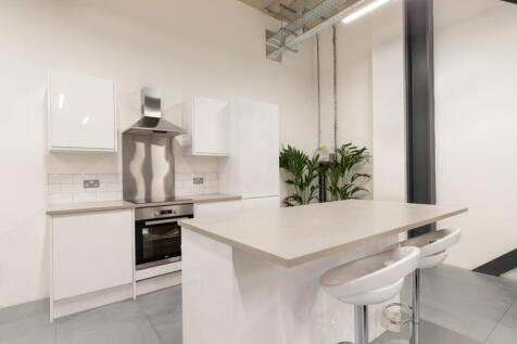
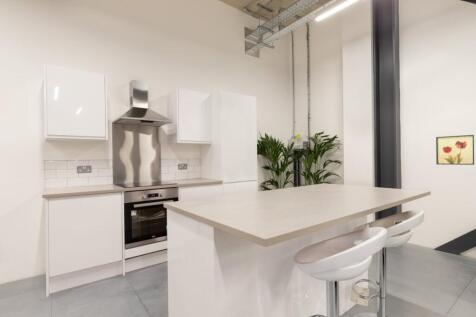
+ wall art (454, 150)
